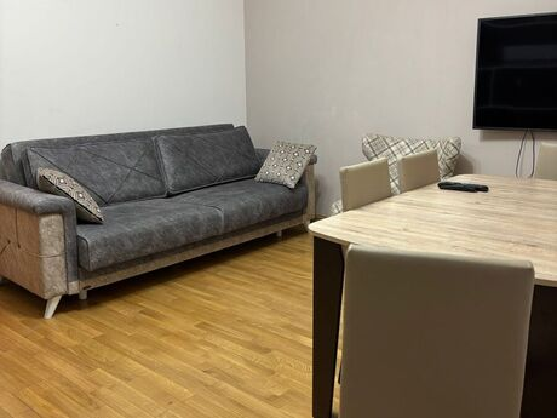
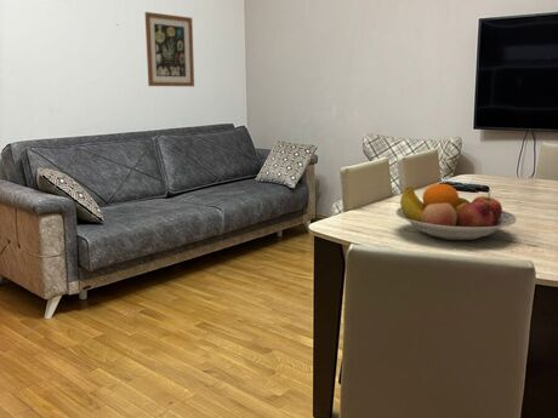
+ fruit bowl (454, 208)
+ wall art (170, 51)
